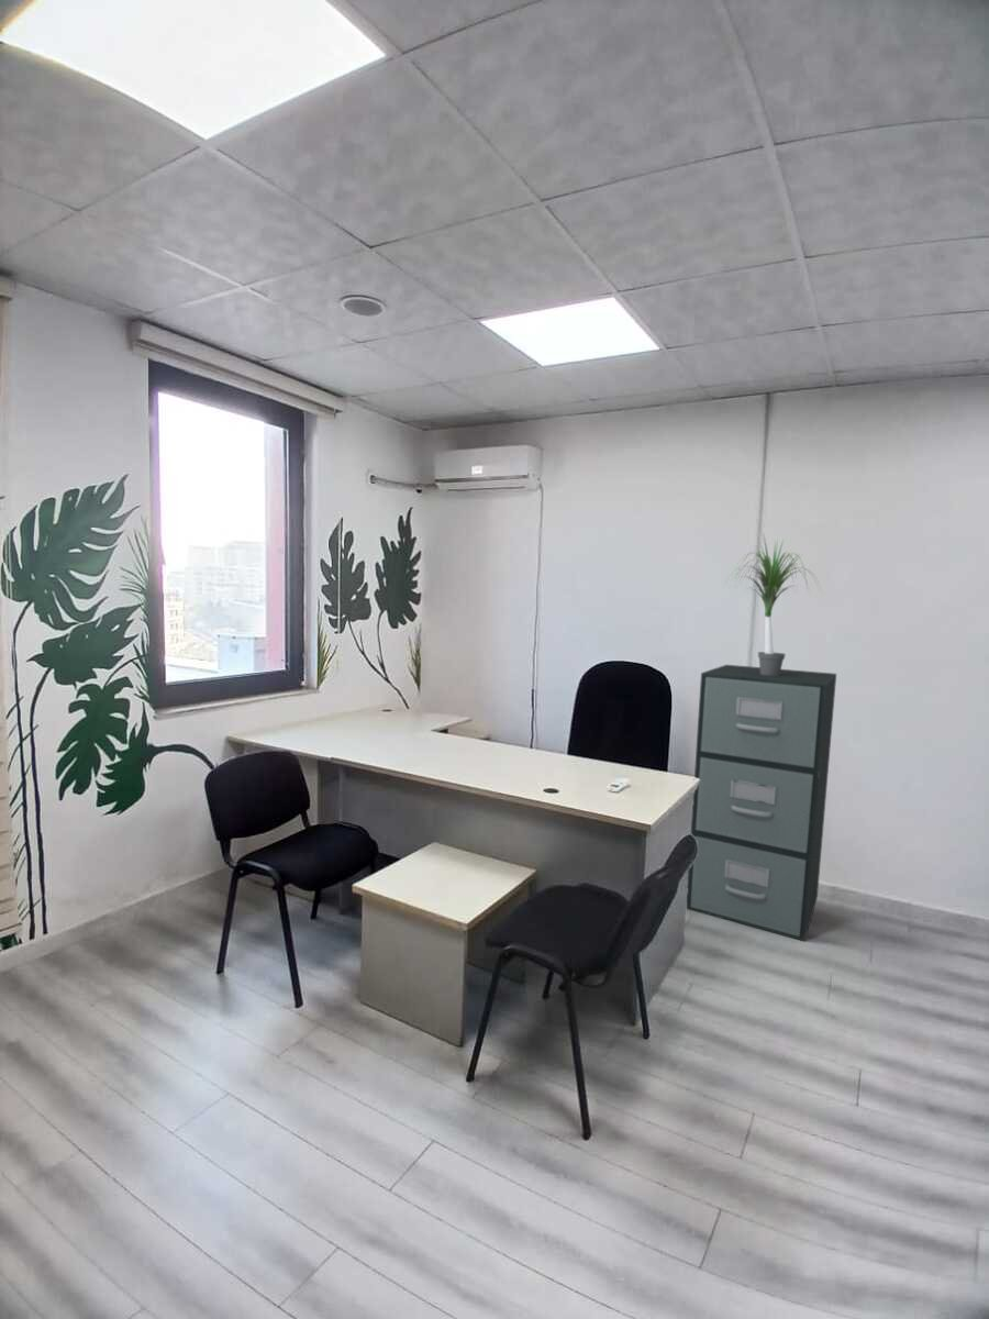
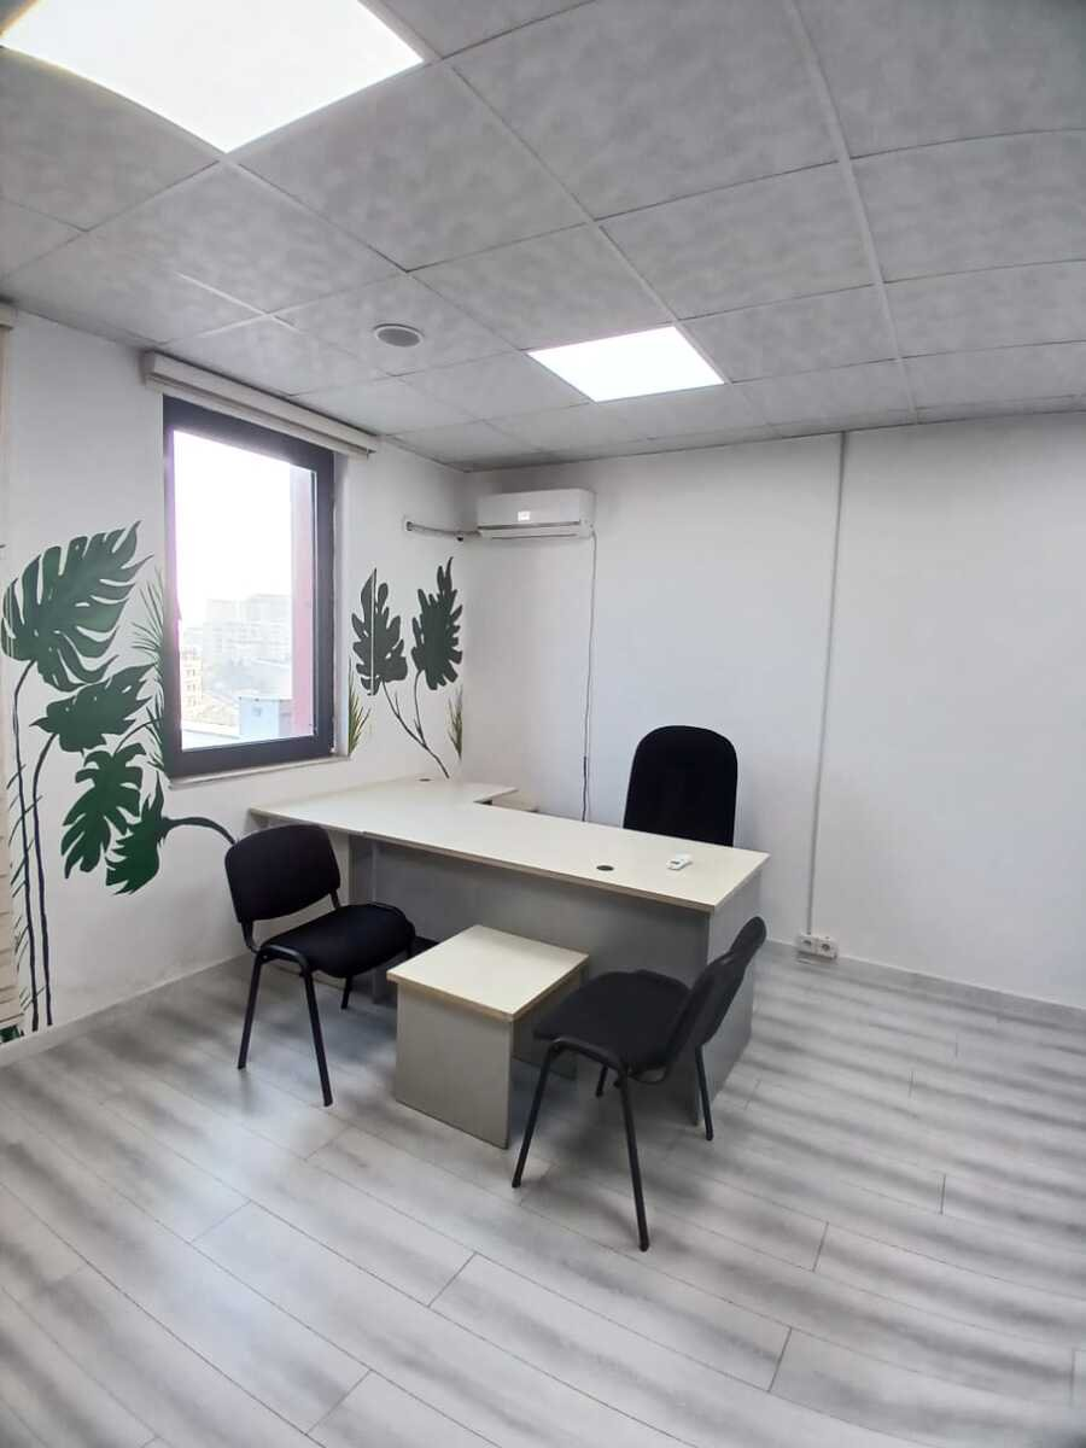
- potted plant (769, 602)
- filing cabinet (760, 790)
